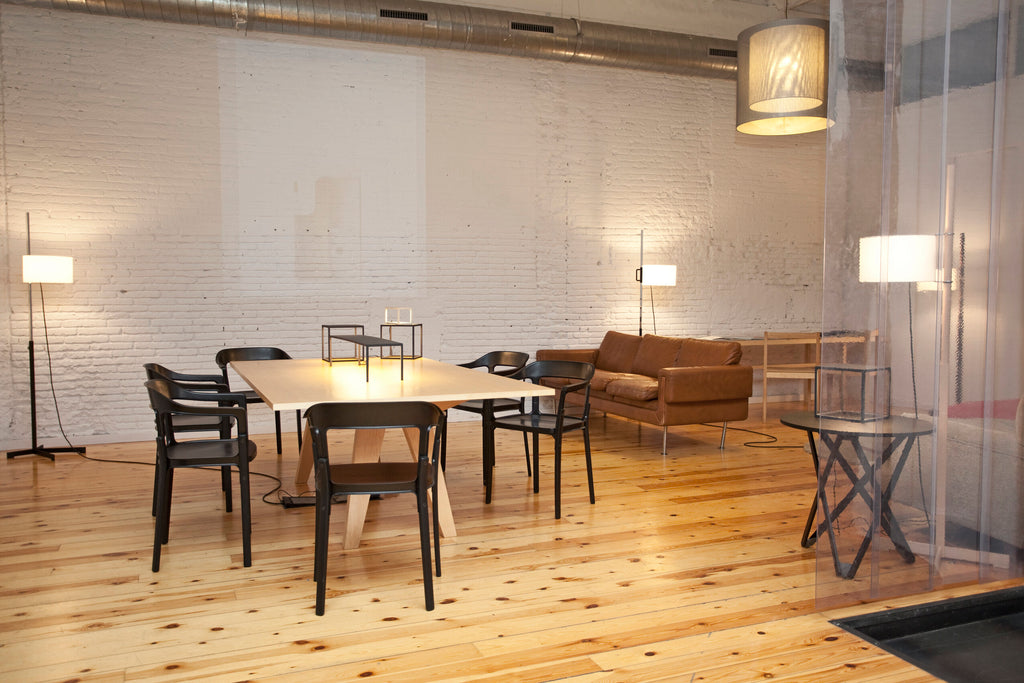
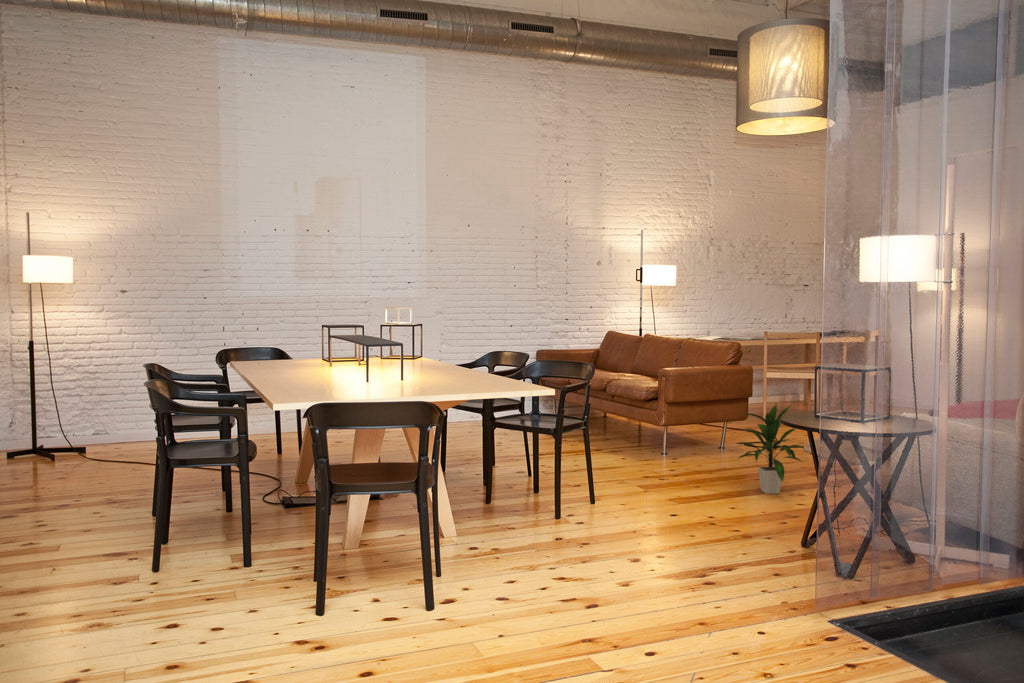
+ indoor plant (770, 448)
